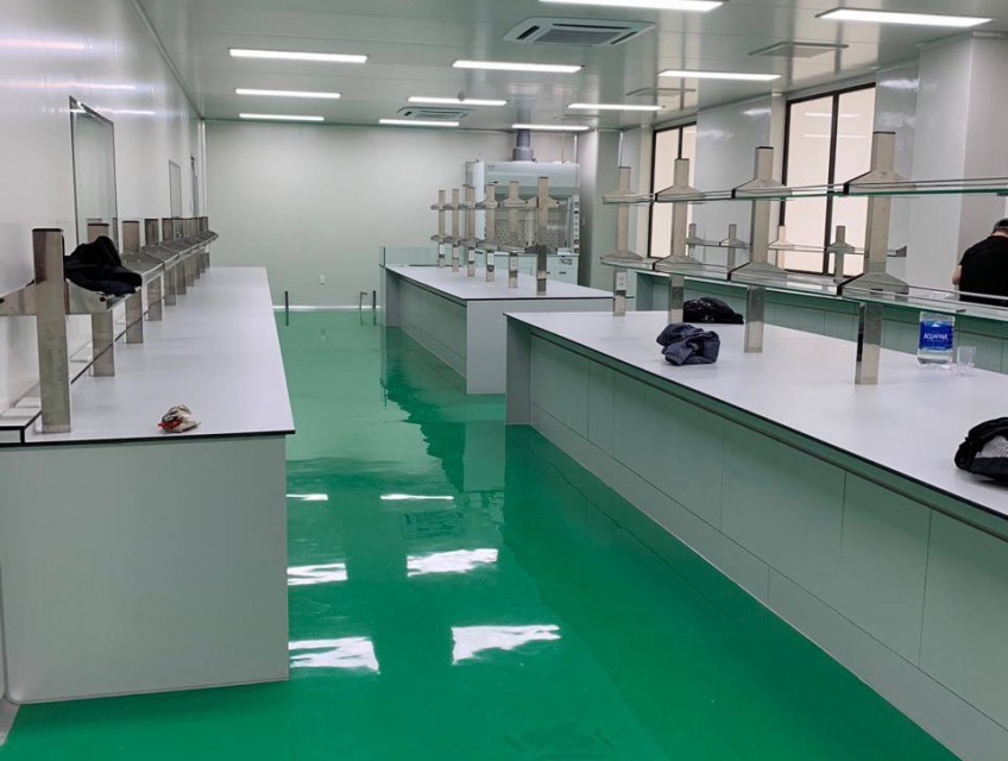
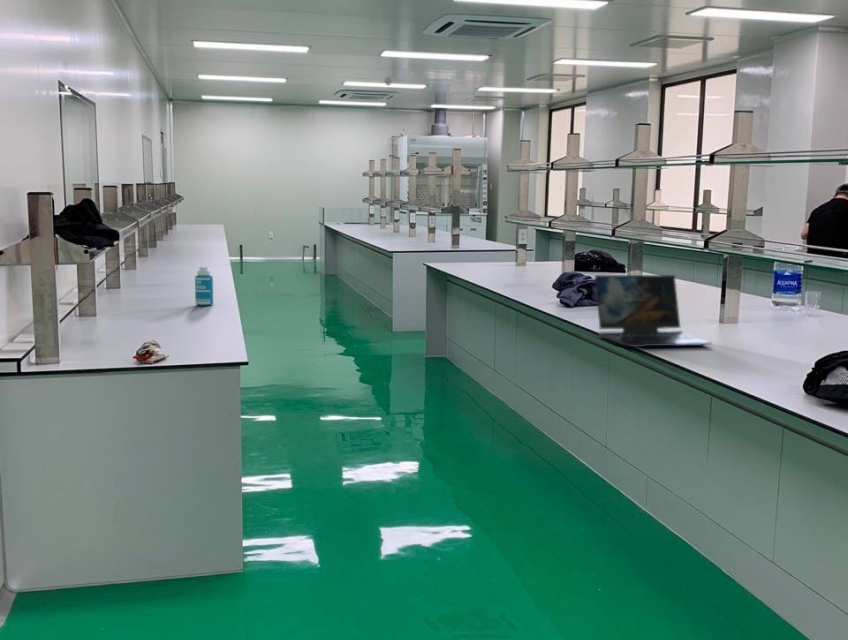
+ laptop (651, 309)
+ bottle (204, 285)
